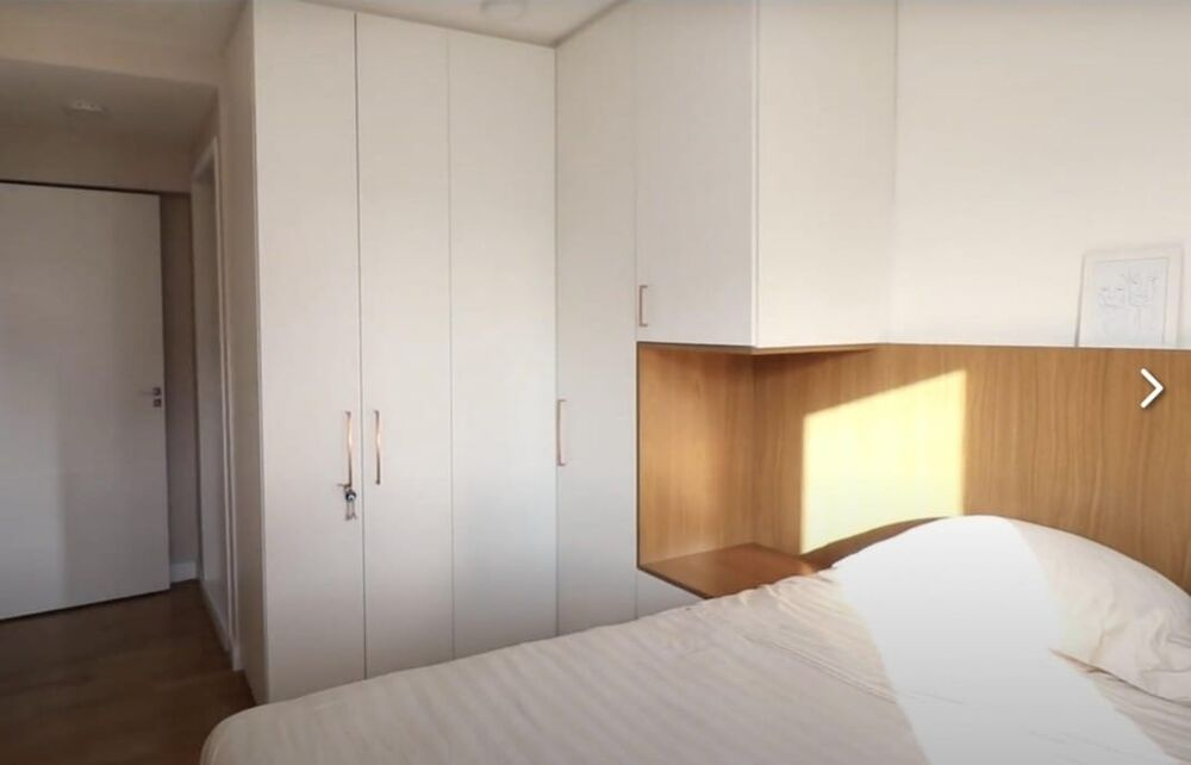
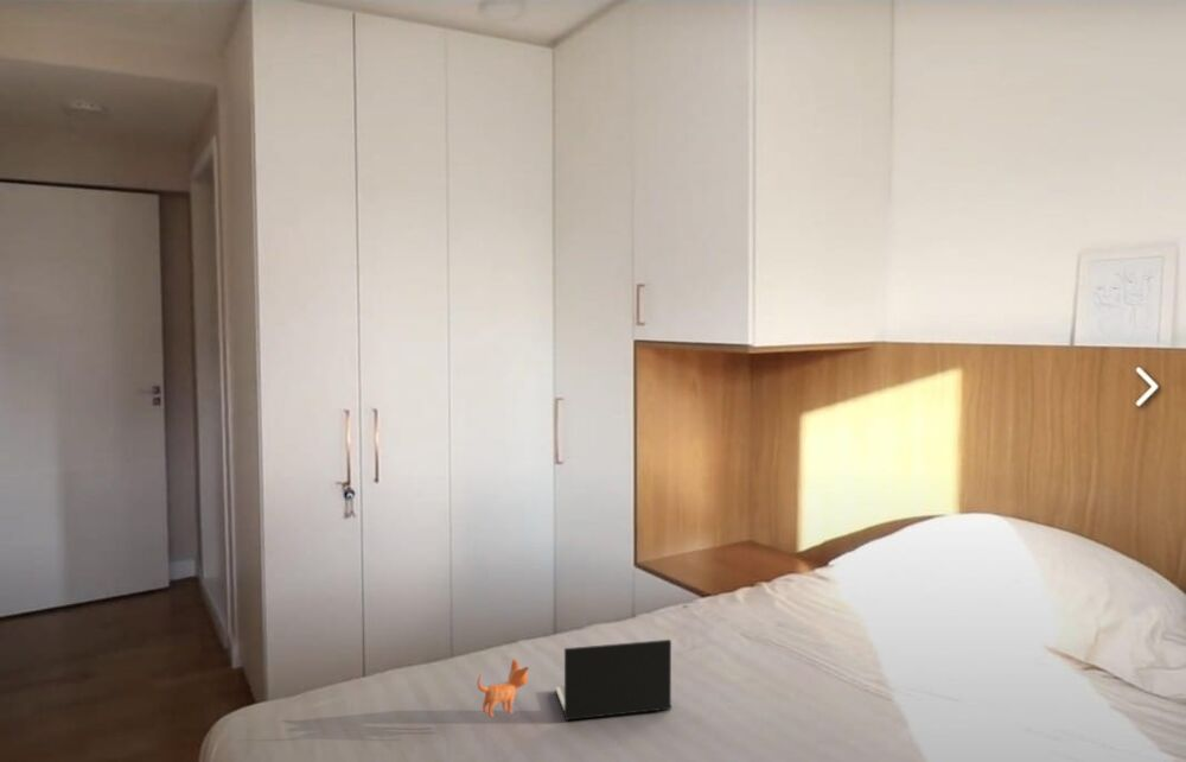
+ laptop (589, 677)
